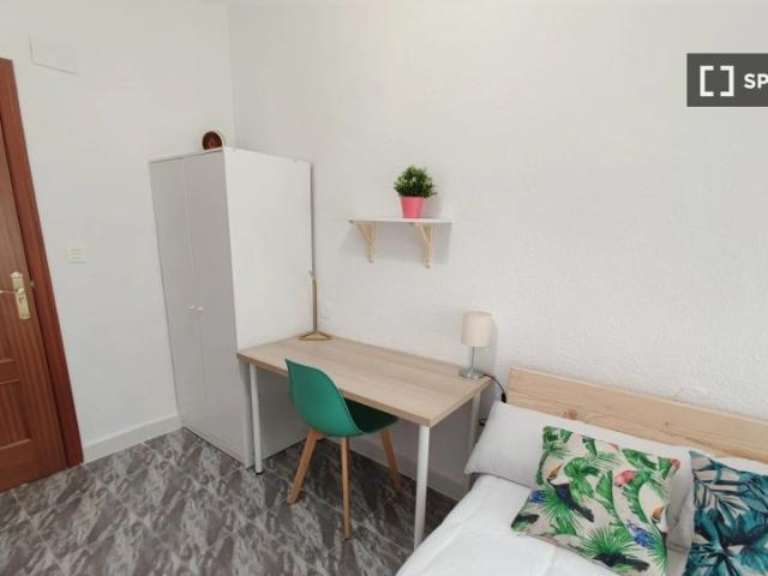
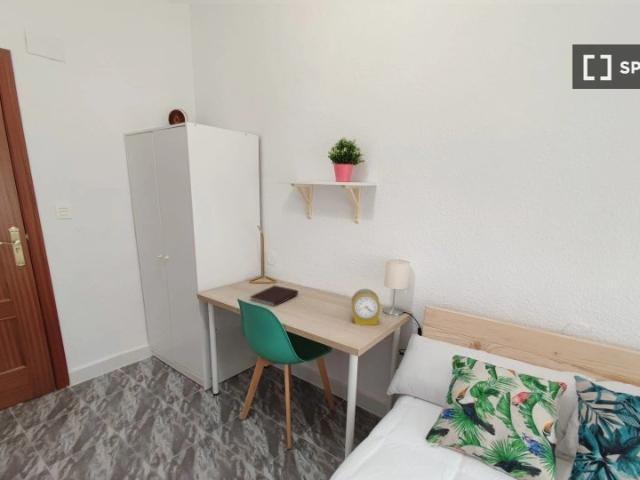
+ notebook (274, 295)
+ alarm clock (365, 305)
